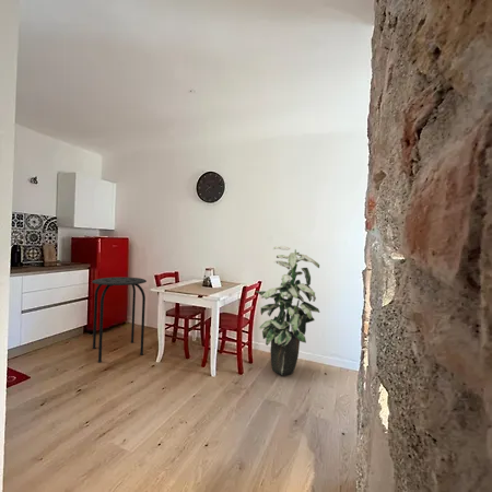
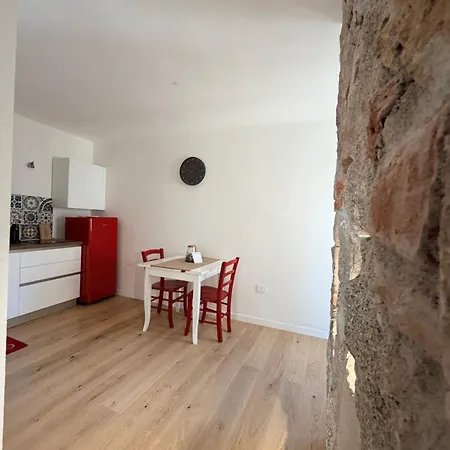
- indoor plant (285, 307)
- stool (132, 315)
